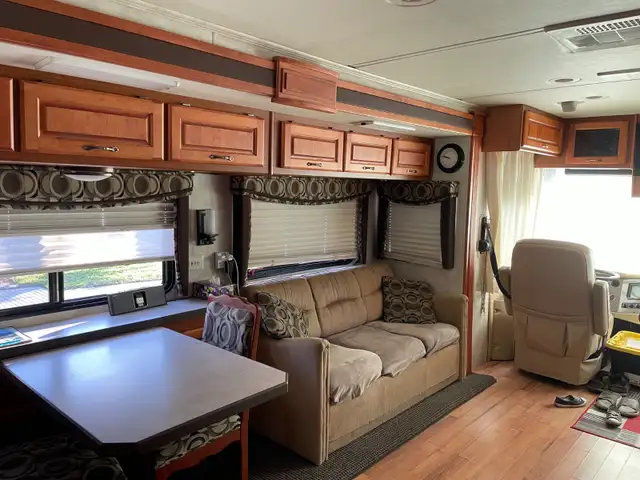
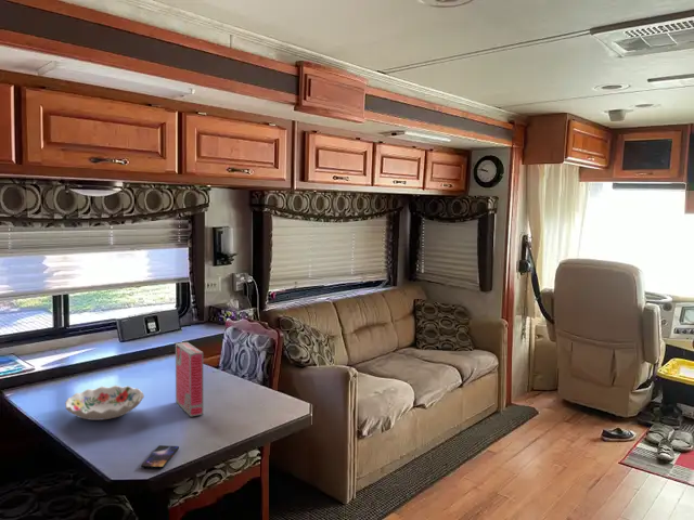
+ board game (189, 377)
+ smartphone (160, 456)
+ decorative bowl (105, 405)
